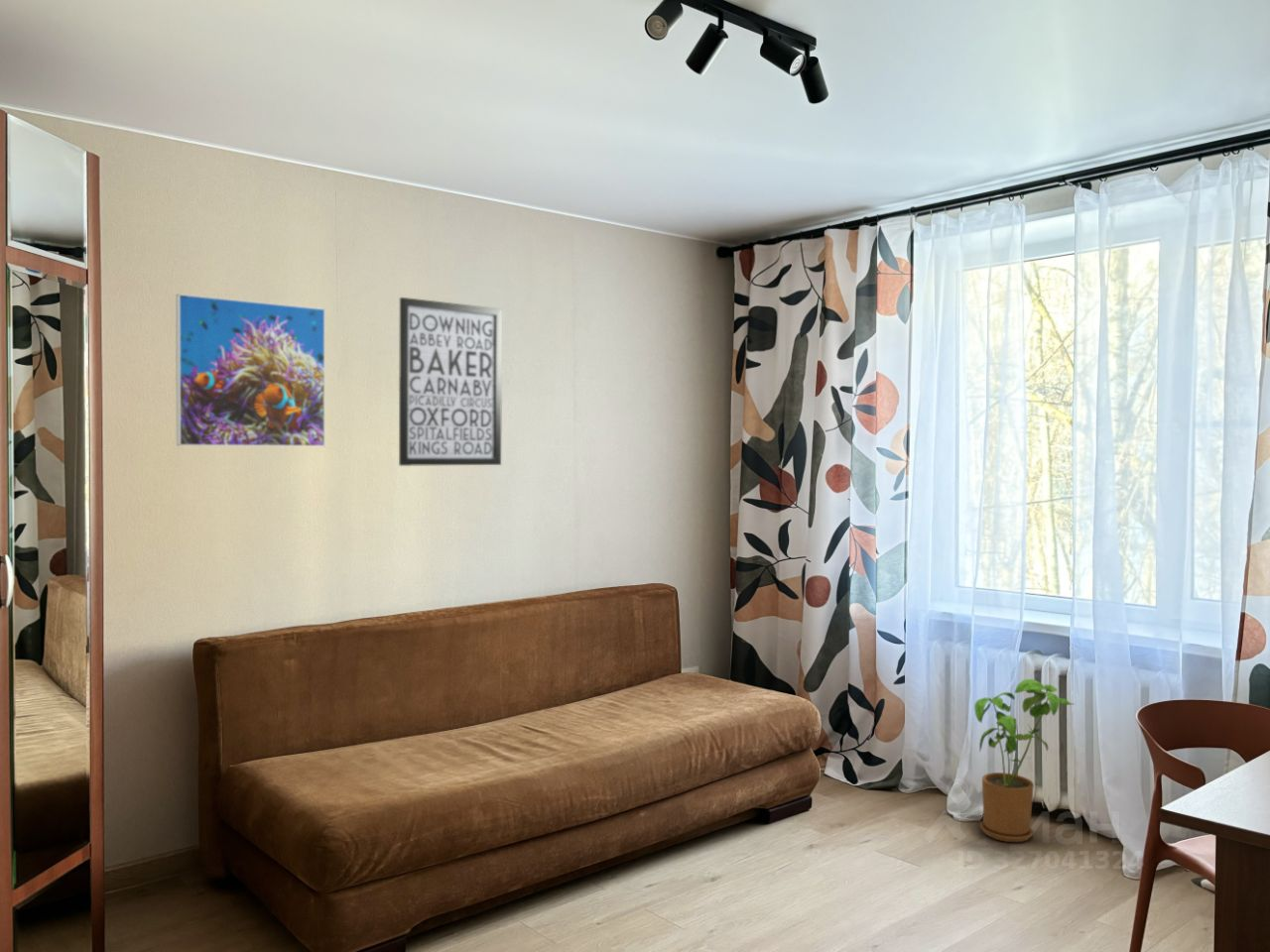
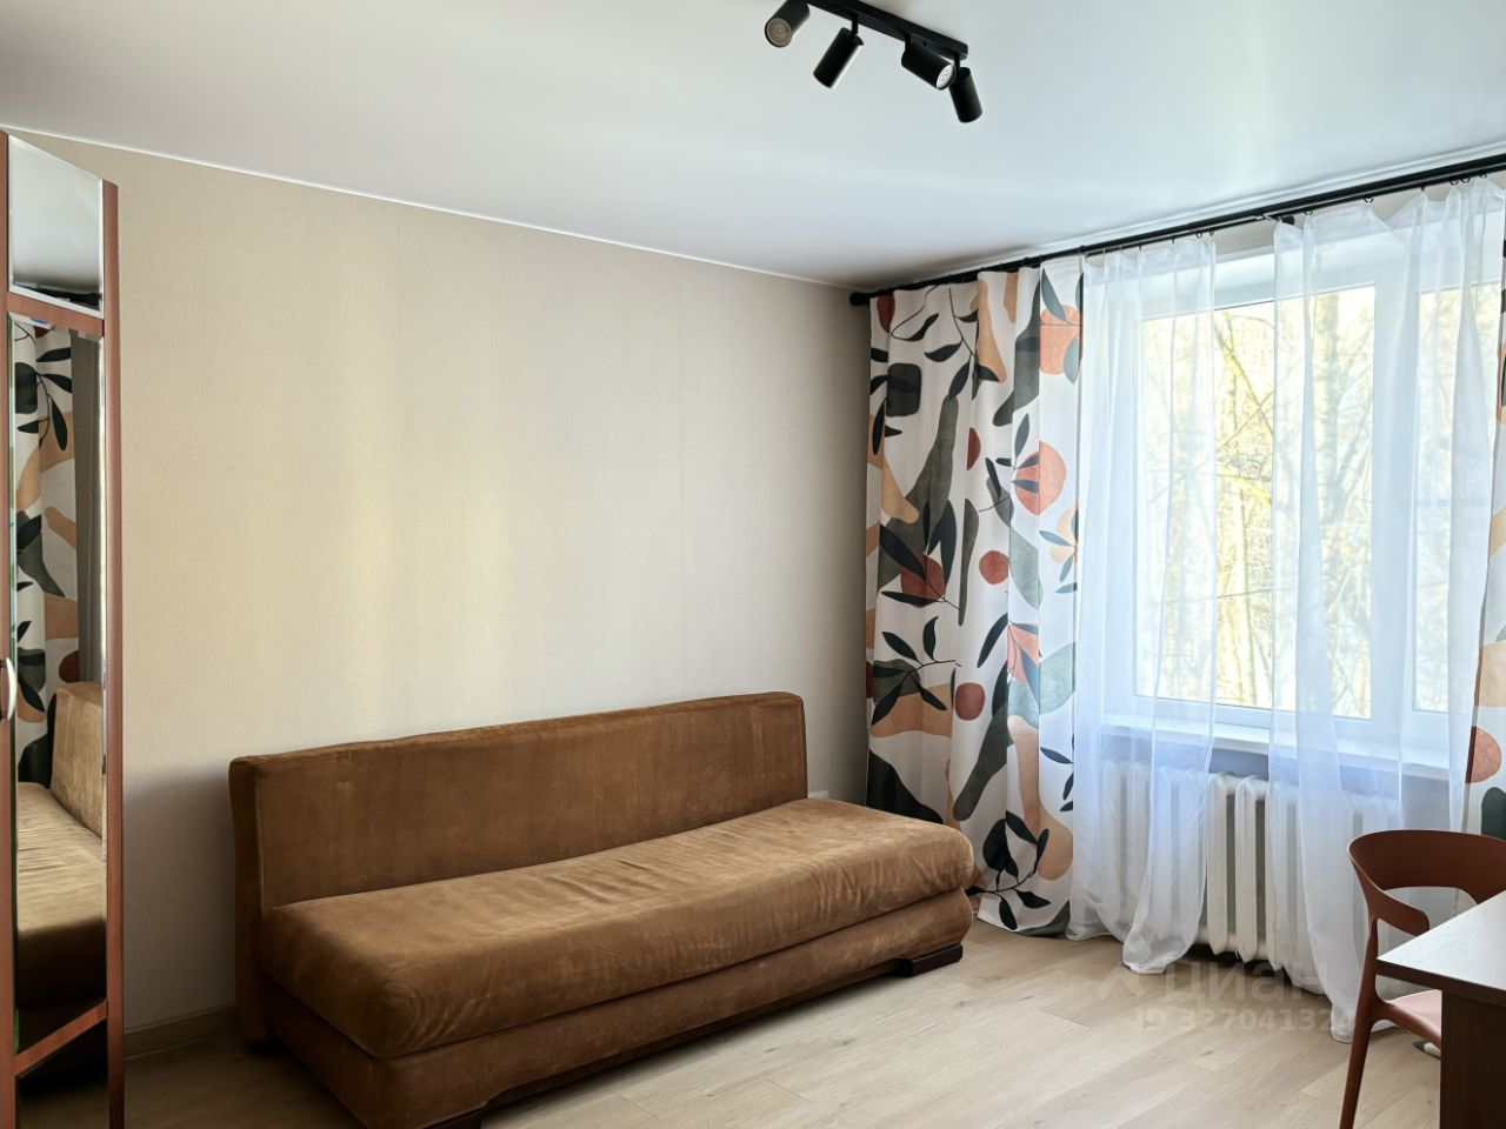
- house plant (1008, 757)
- wall art (451, 384)
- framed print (253, 374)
